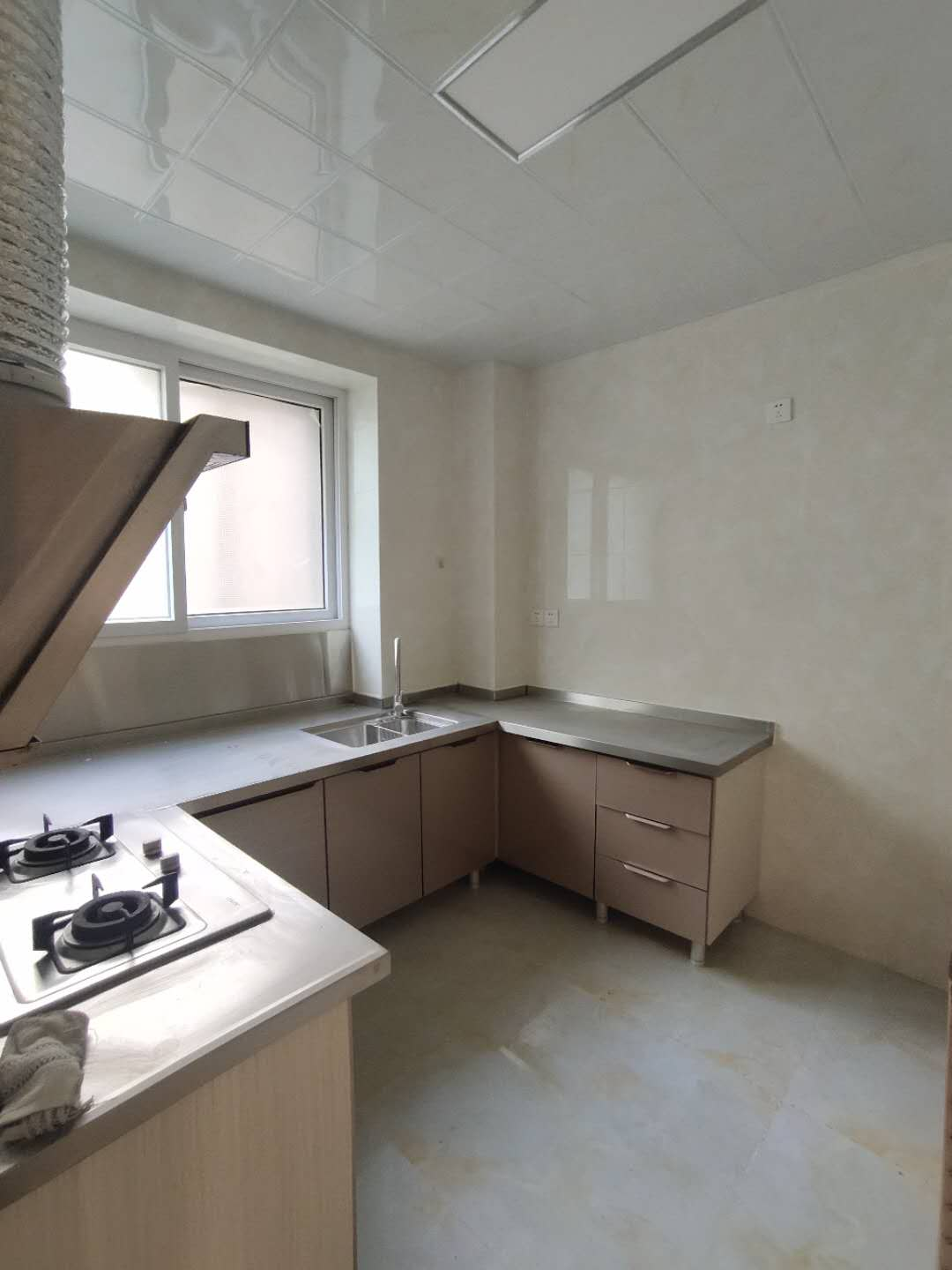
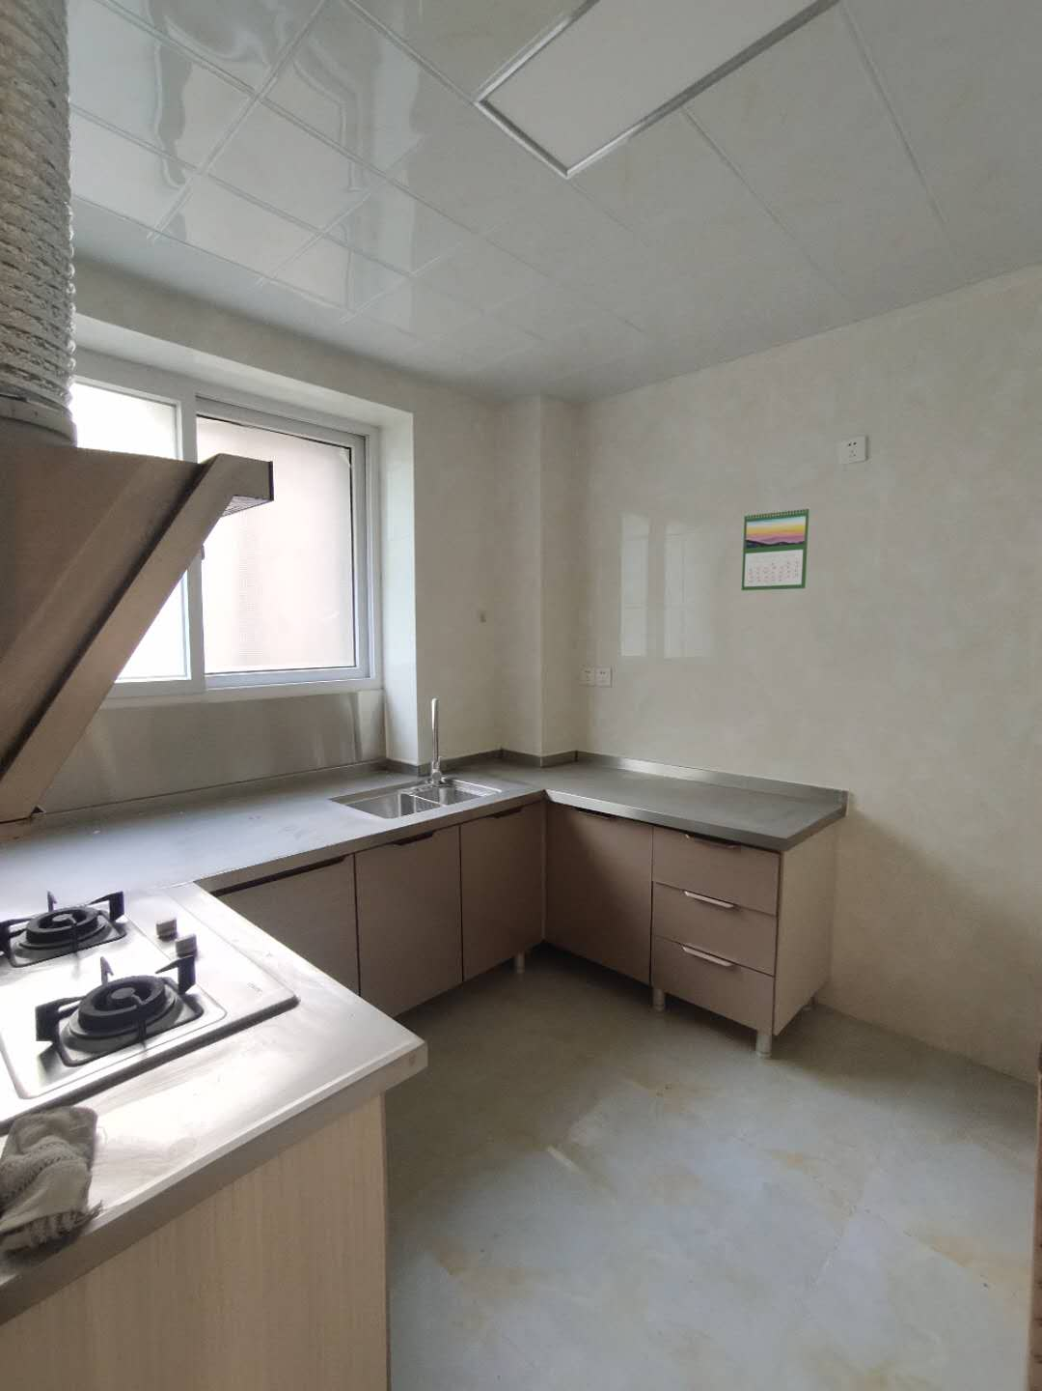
+ calendar (774, 549)
